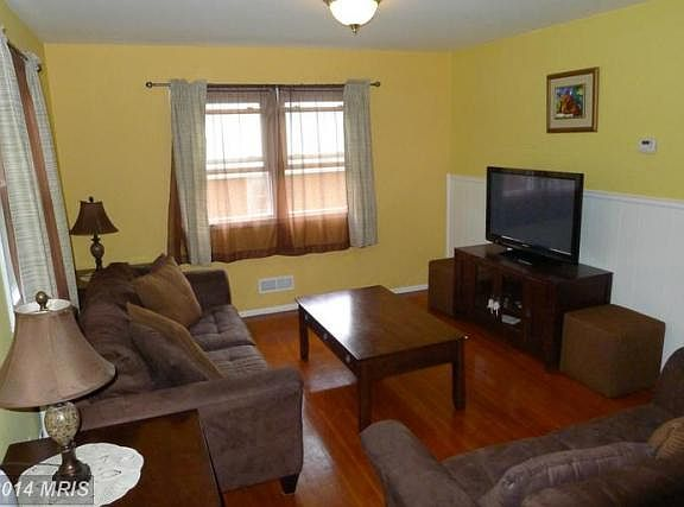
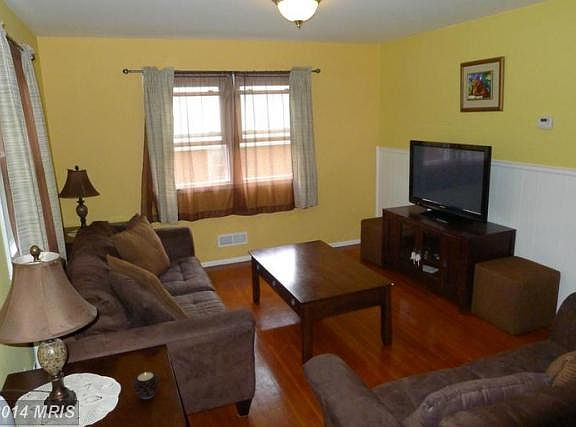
+ candle (146, 383)
